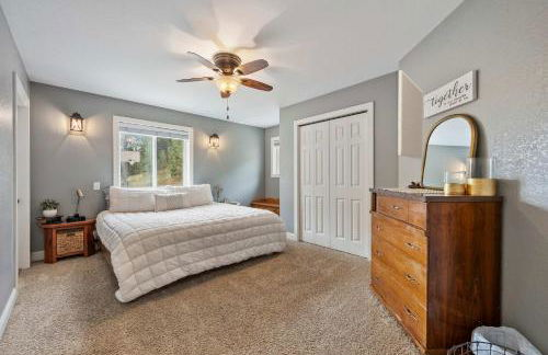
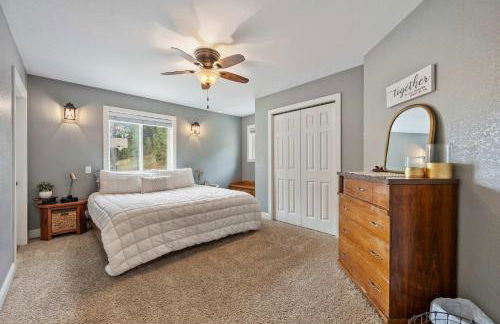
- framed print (411, 119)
